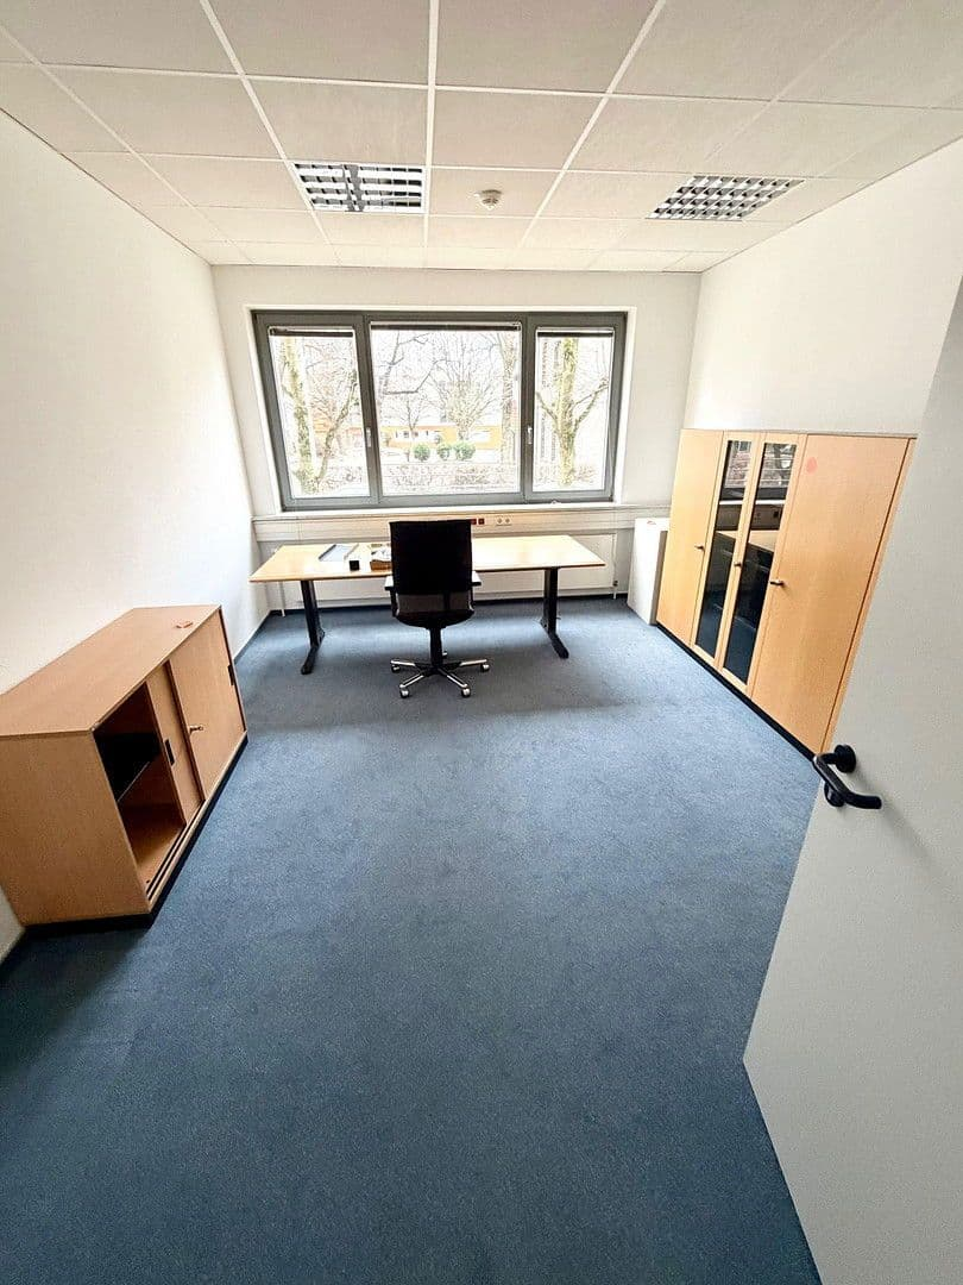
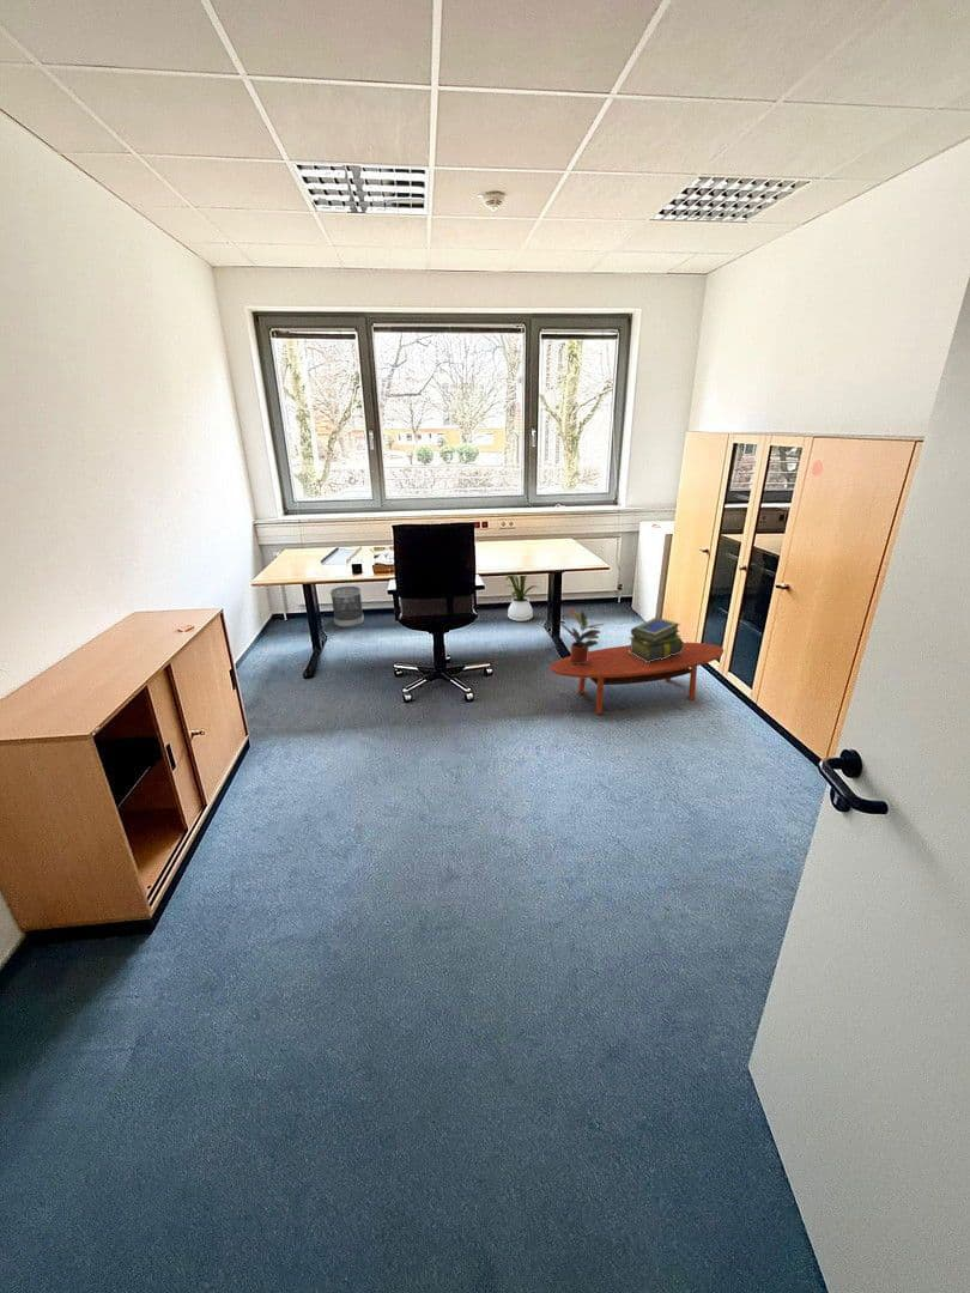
+ wastebasket (347, 606)
+ stack of books (655, 638)
+ potted plant (583, 637)
+ house plant (517, 579)
+ coffee table (637, 676)
